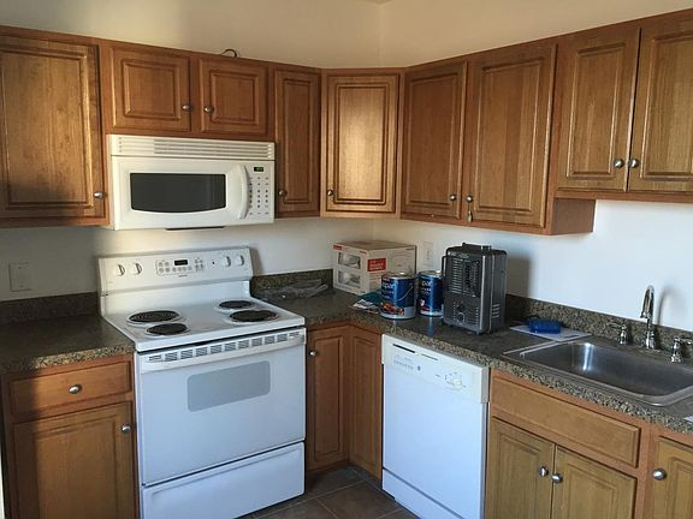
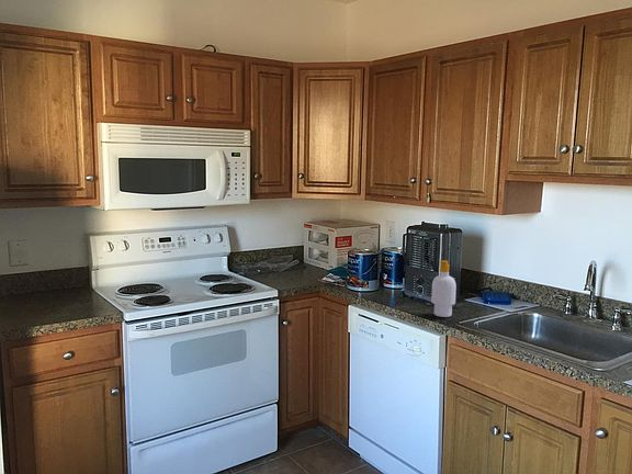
+ soap bottle (443, 287)
